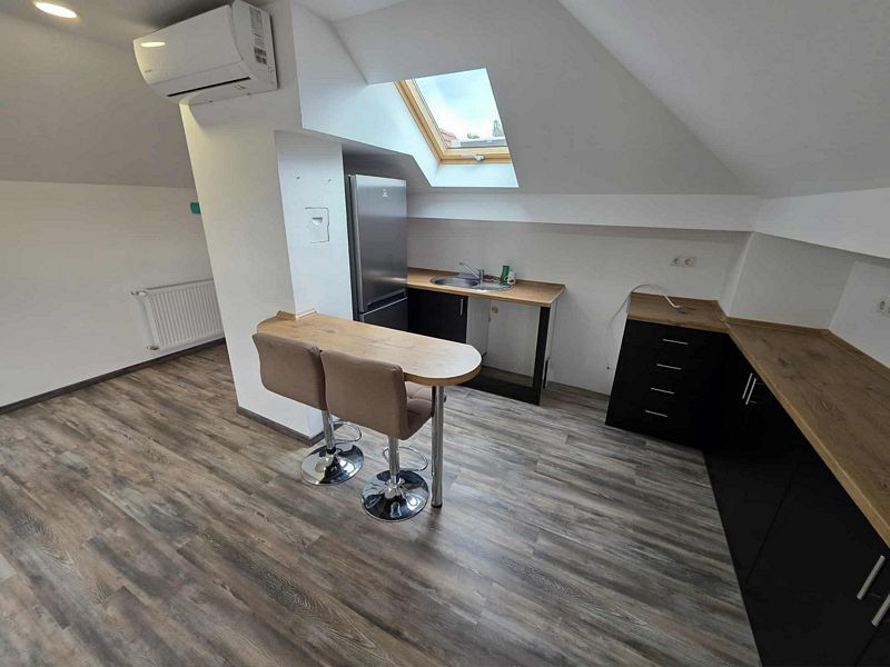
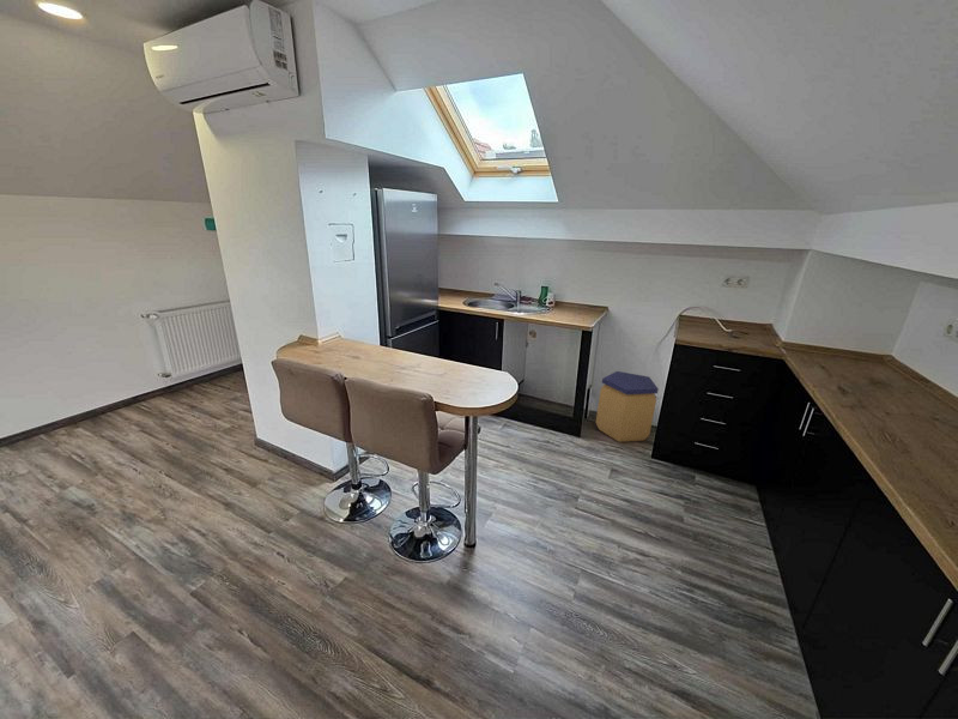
+ trash can (625, 407)
